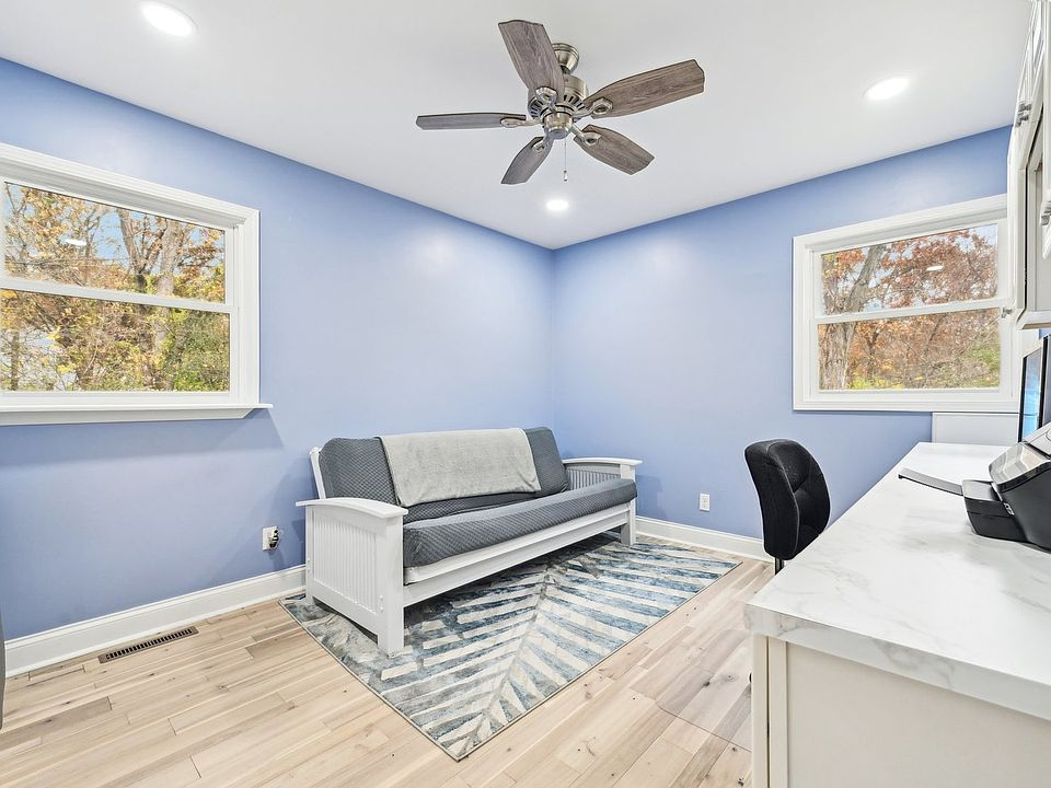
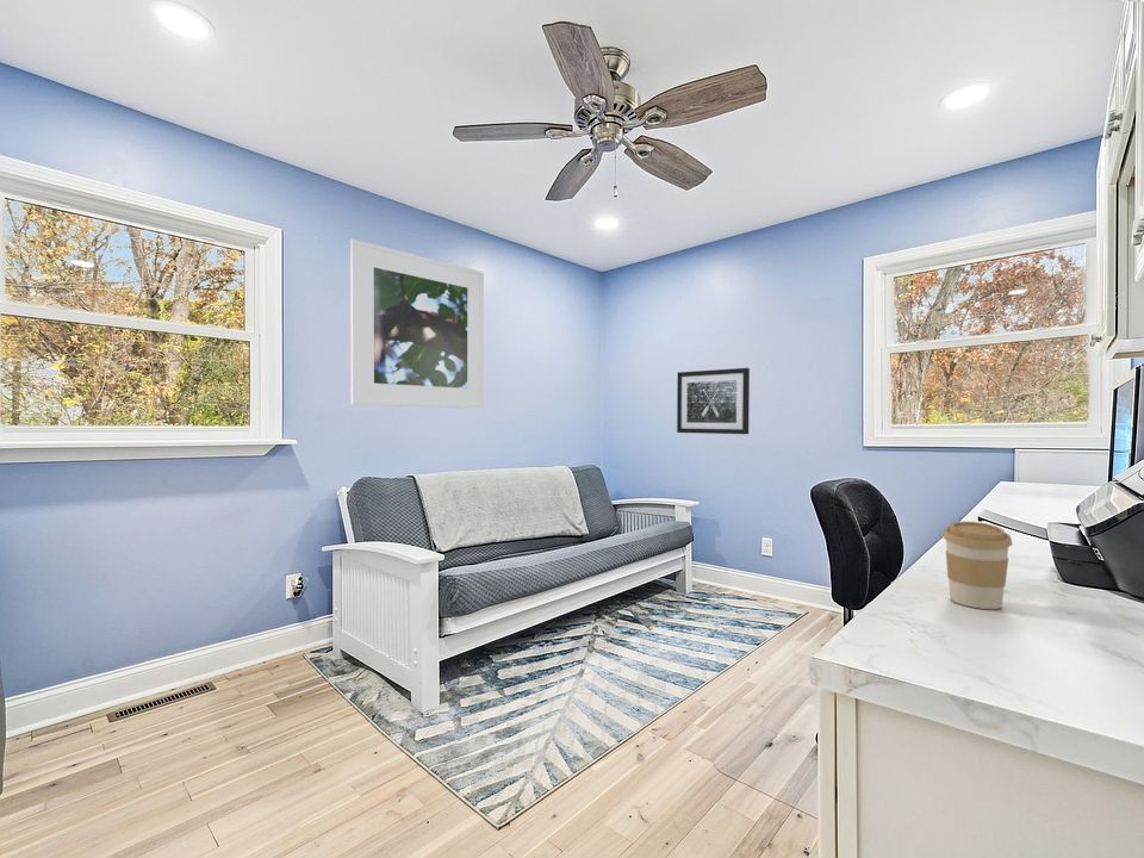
+ wall art (711, 402)
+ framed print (423, 331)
+ coffee cup (976, 562)
